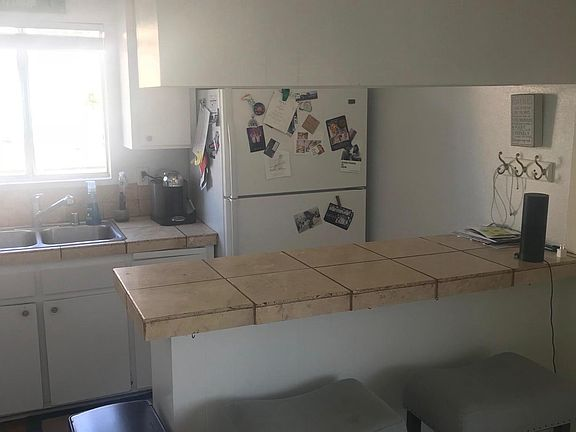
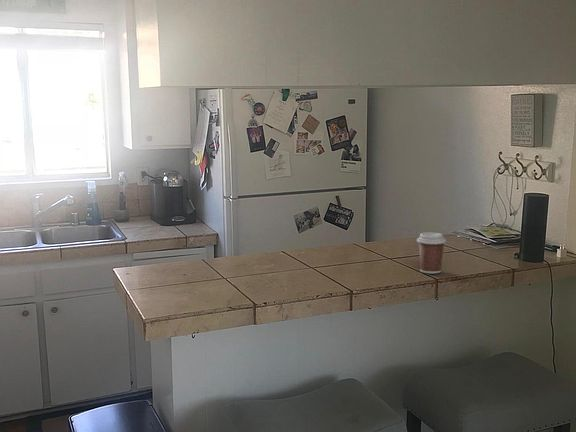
+ coffee cup (430, 252)
